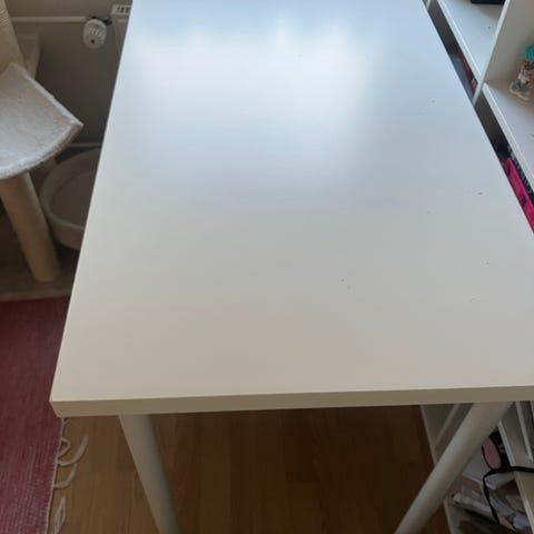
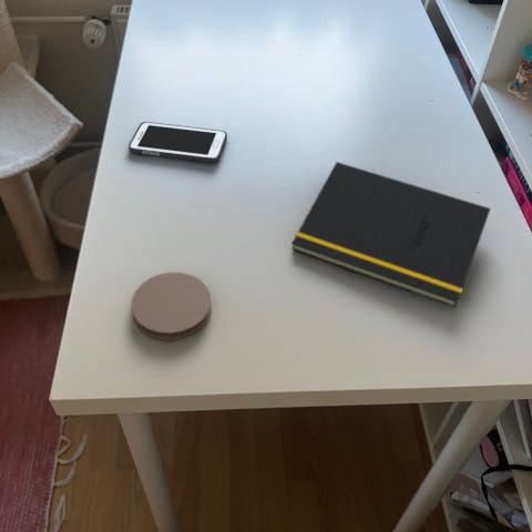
+ cell phone (178, 141)
+ notepad (391, 228)
+ coaster (172, 304)
